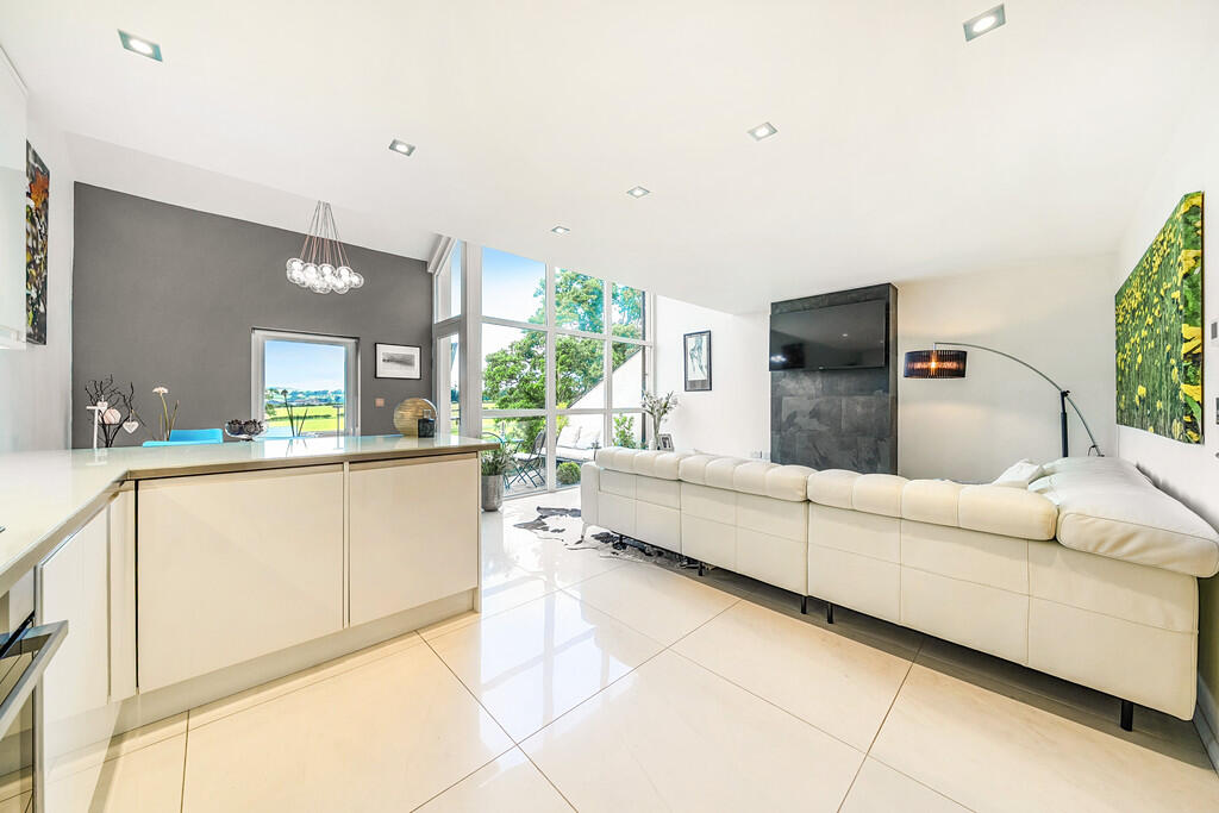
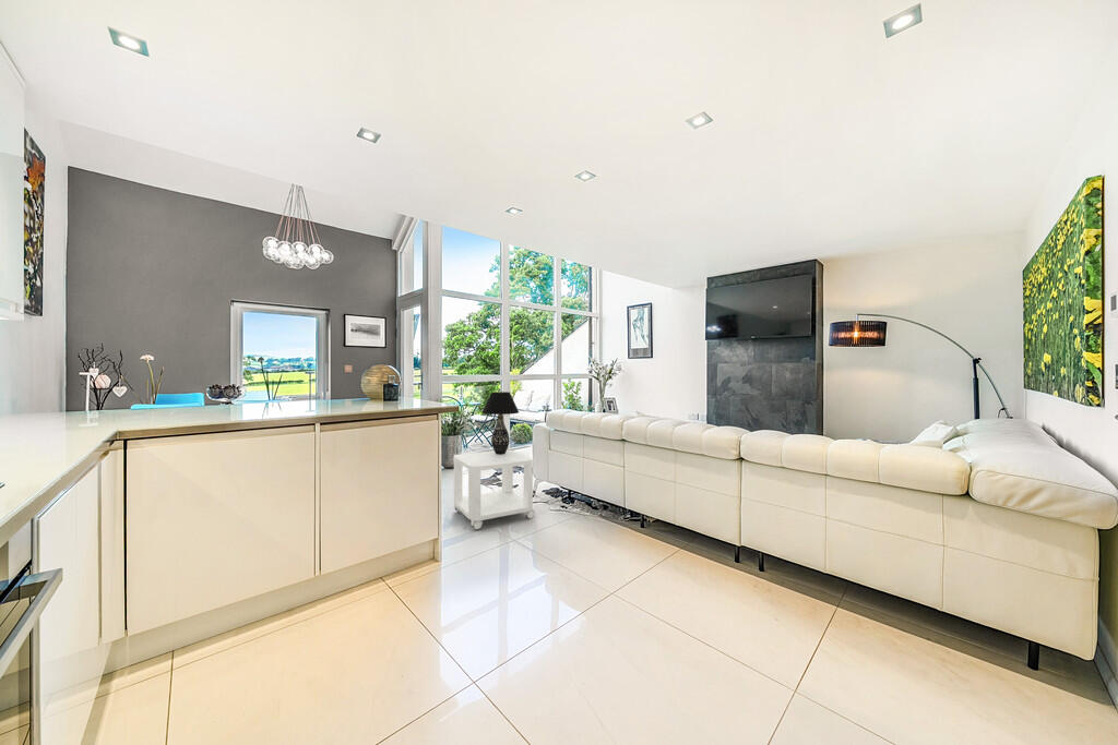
+ side table (492, 492)
+ table lamp (500, 422)
